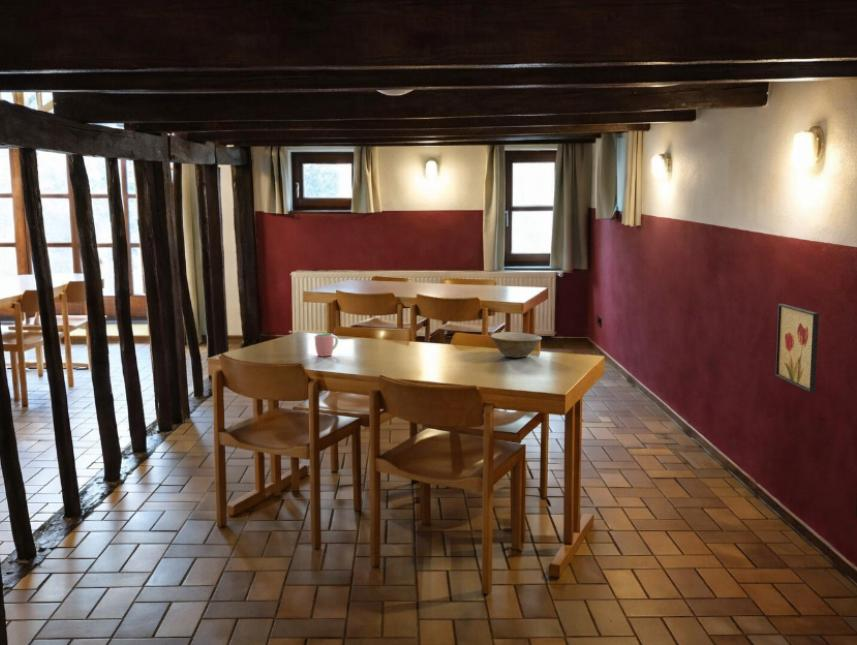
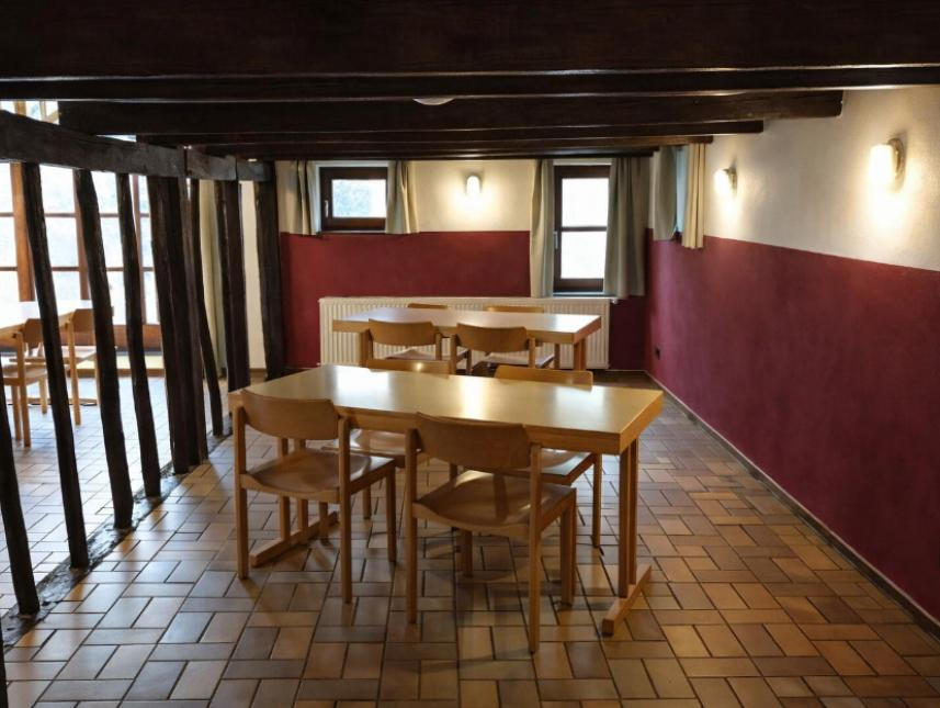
- wall art (797, 346)
- bowl (516, 345)
- cup (327, 344)
